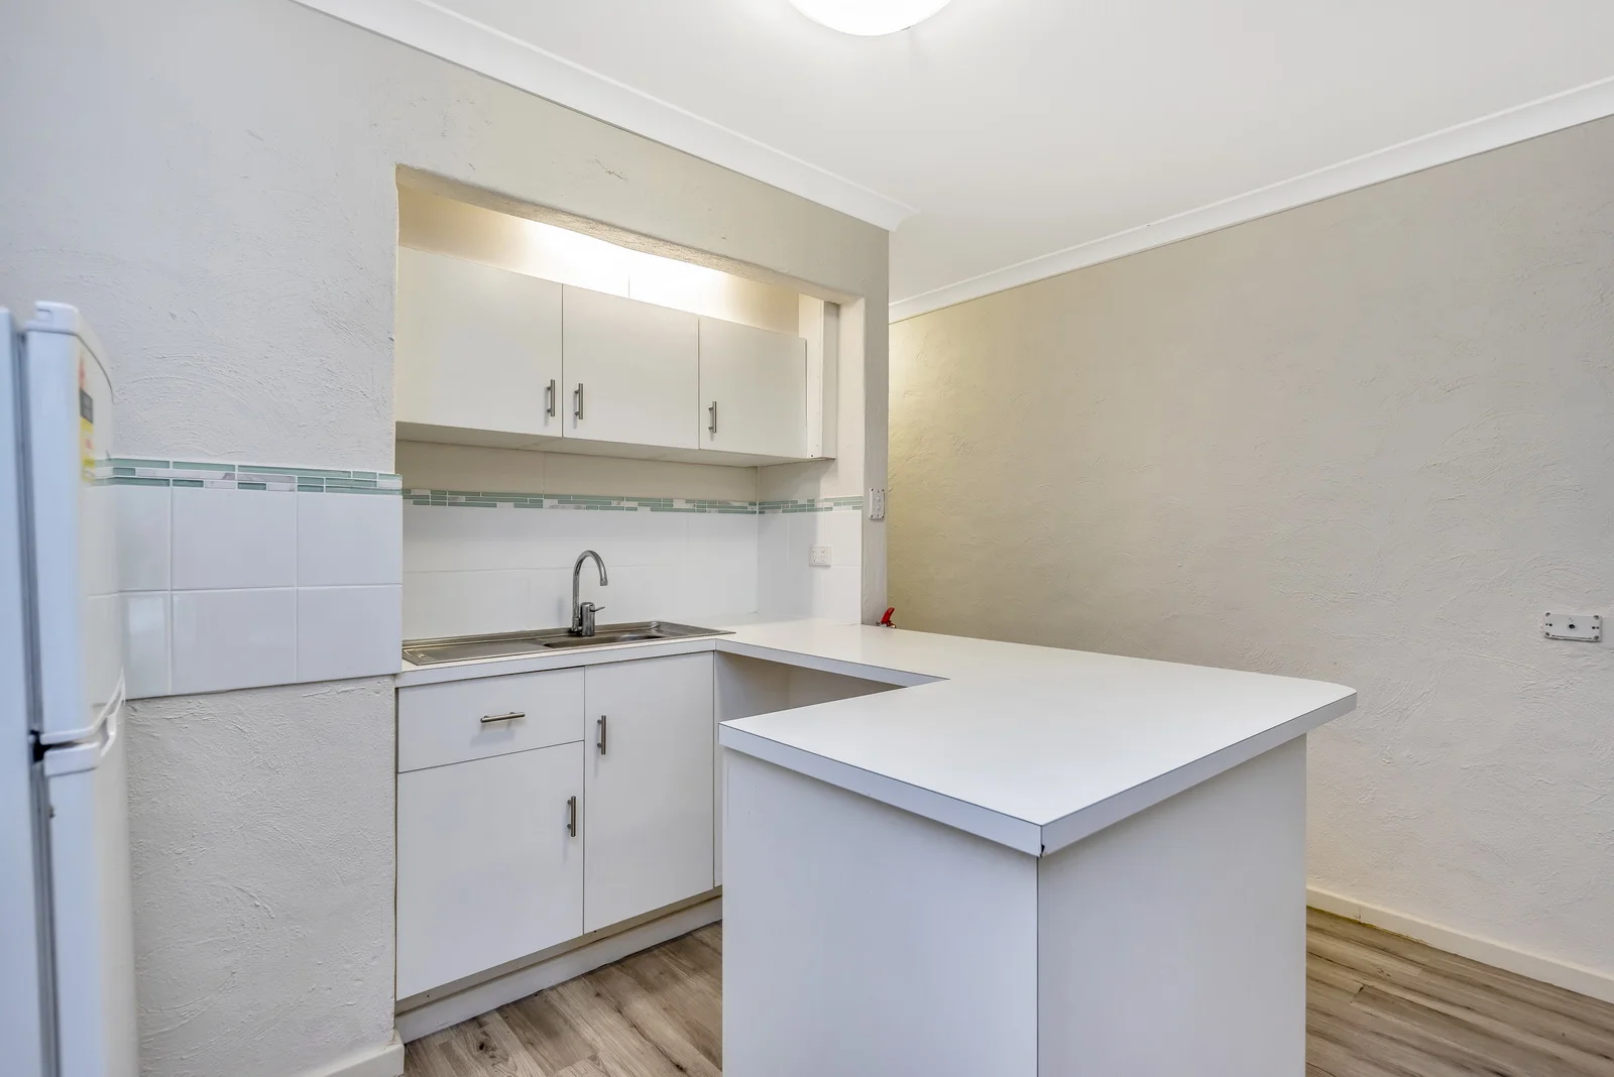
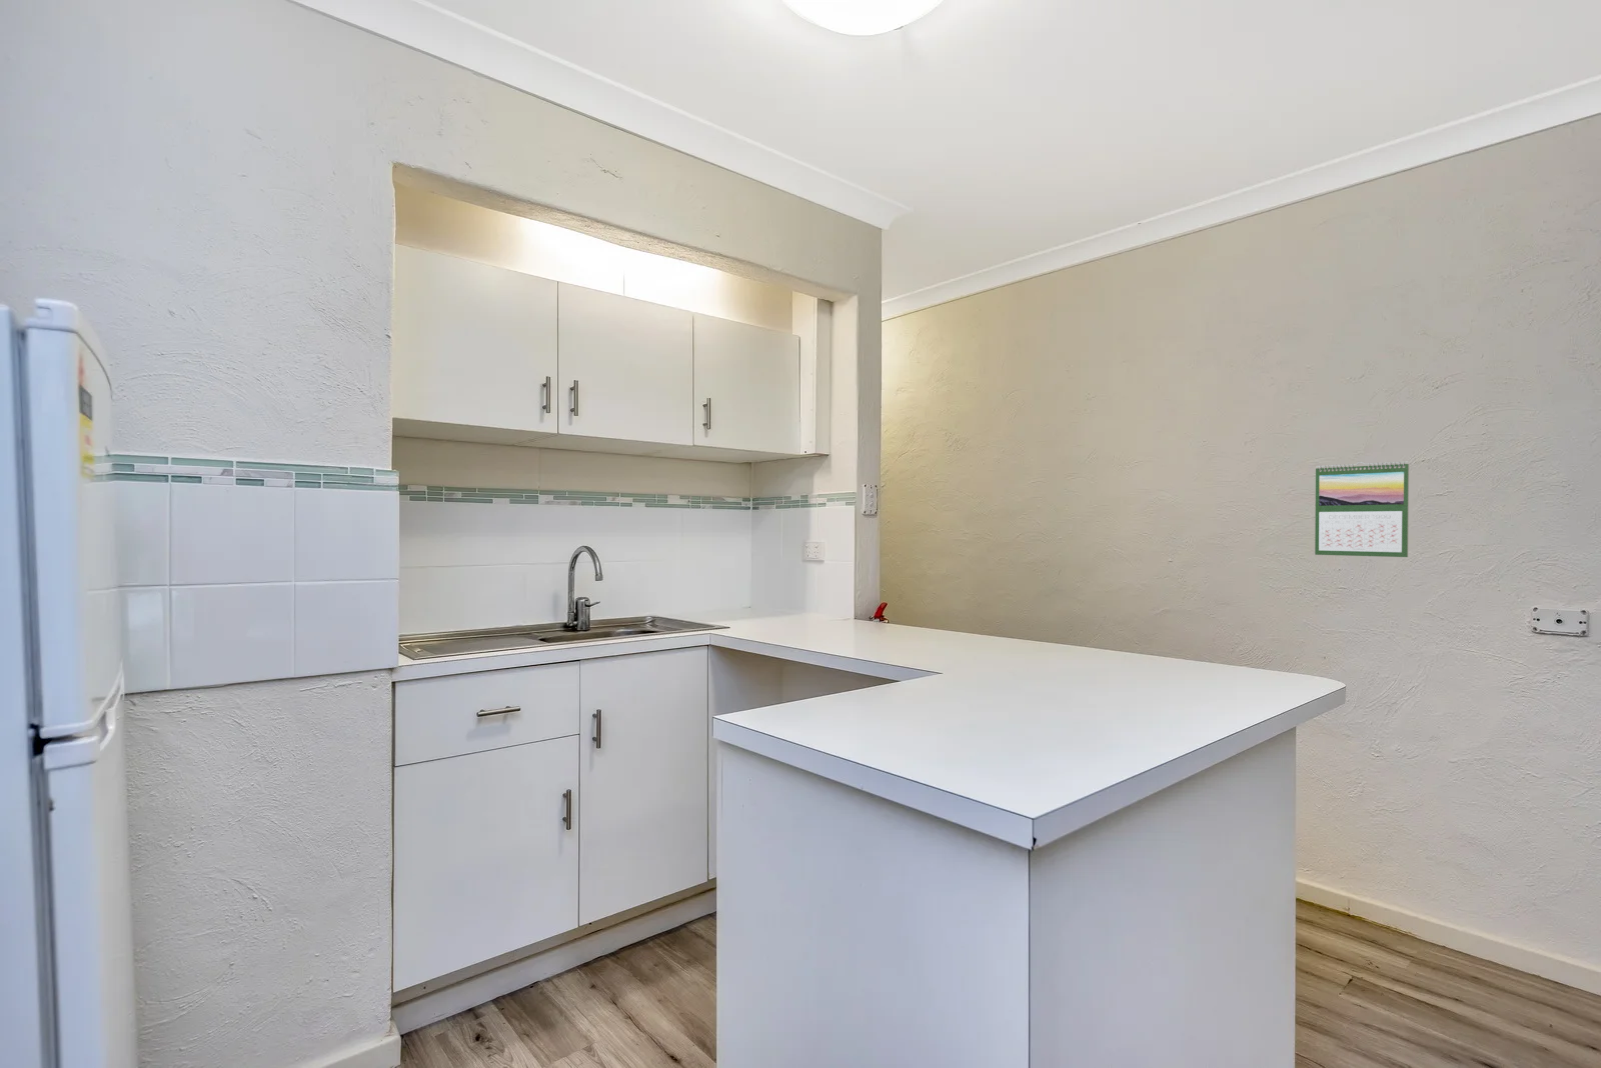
+ calendar (1360, 508)
